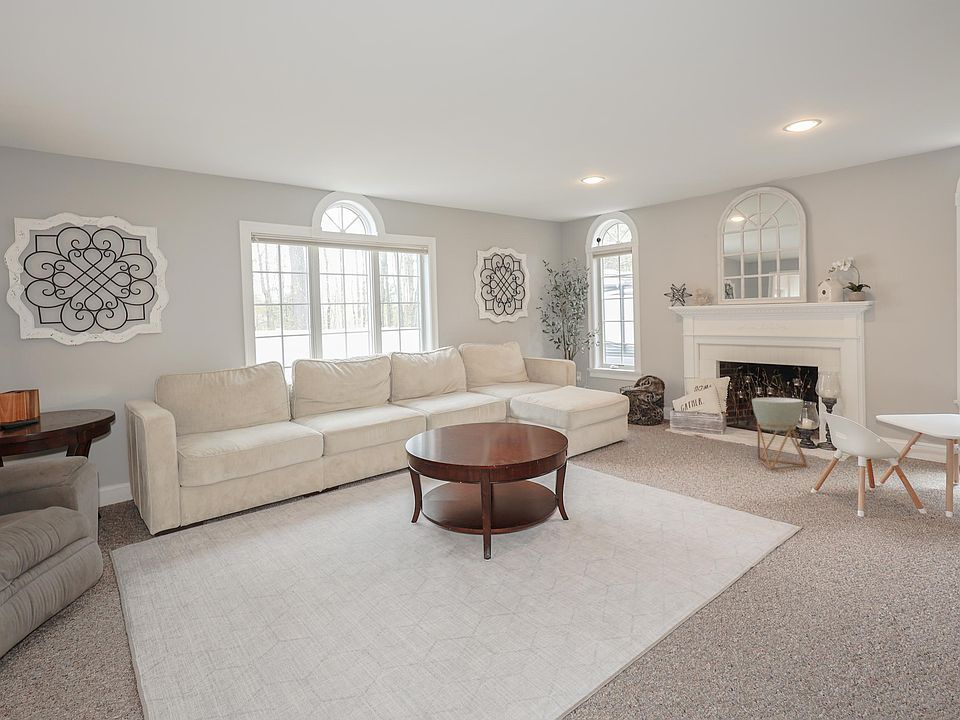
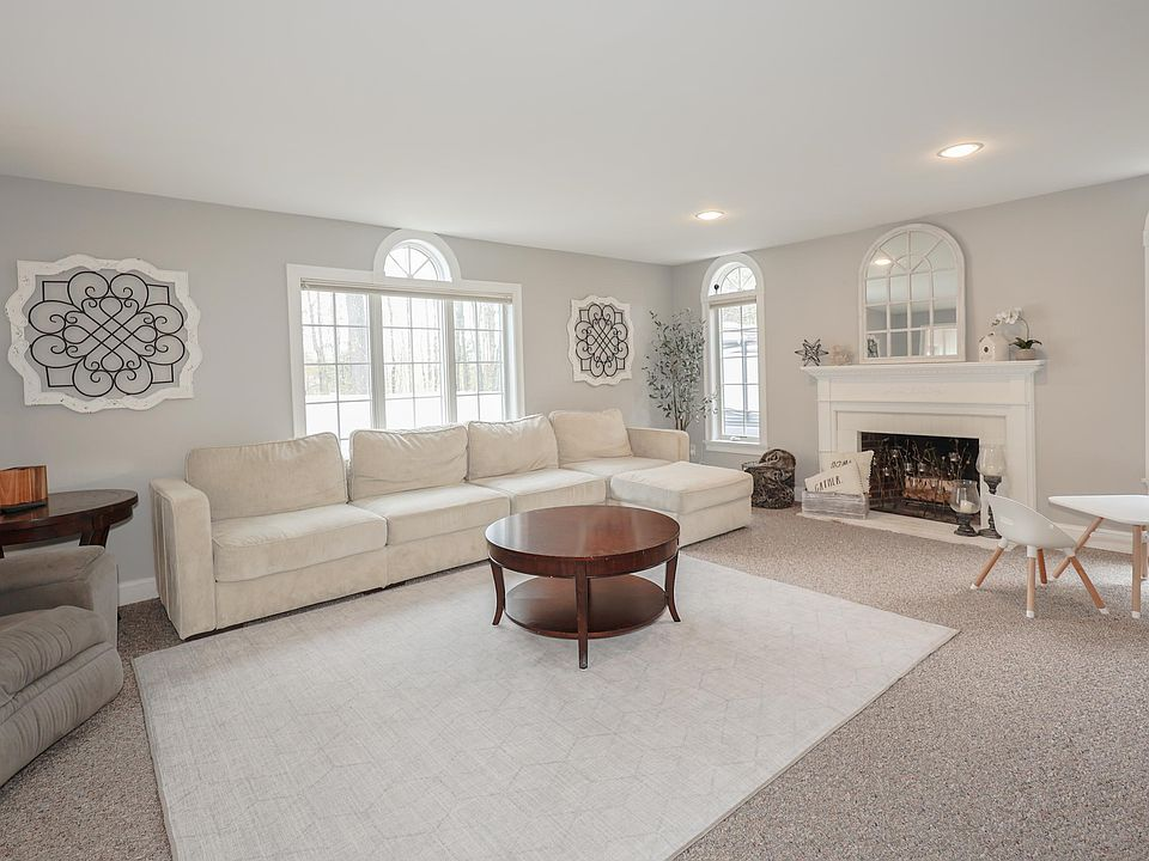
- planter (776, 432)
